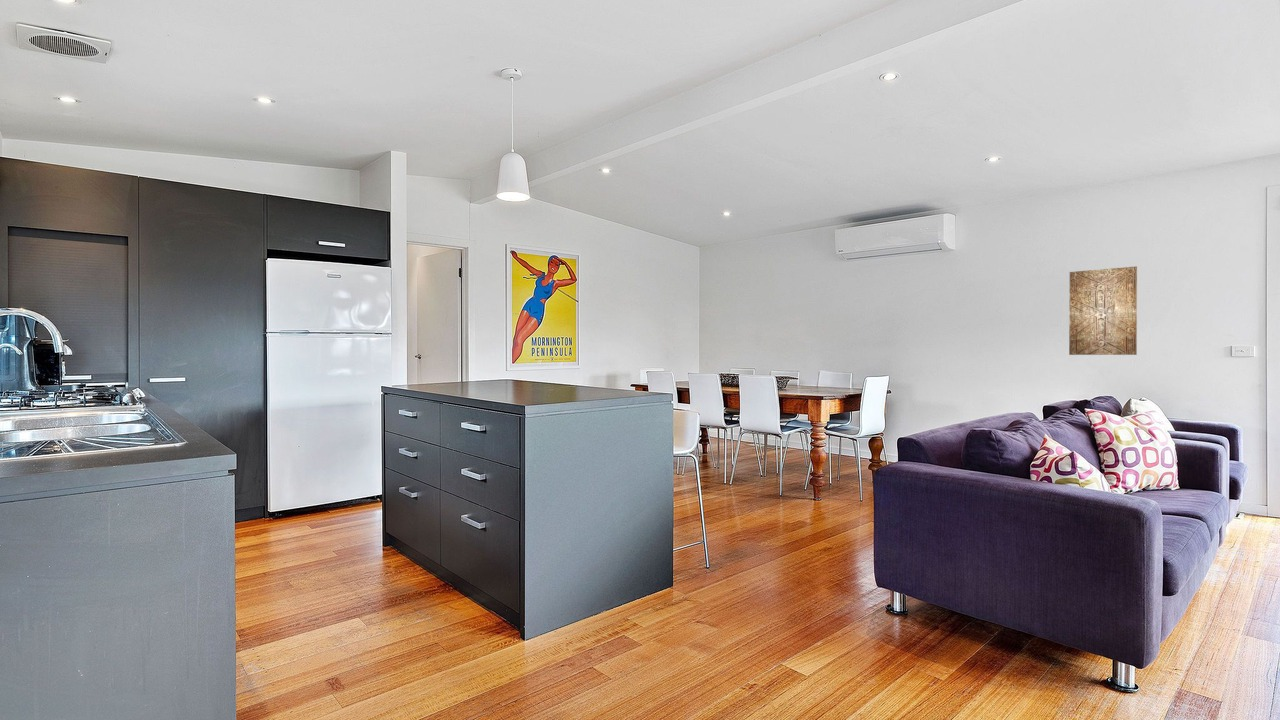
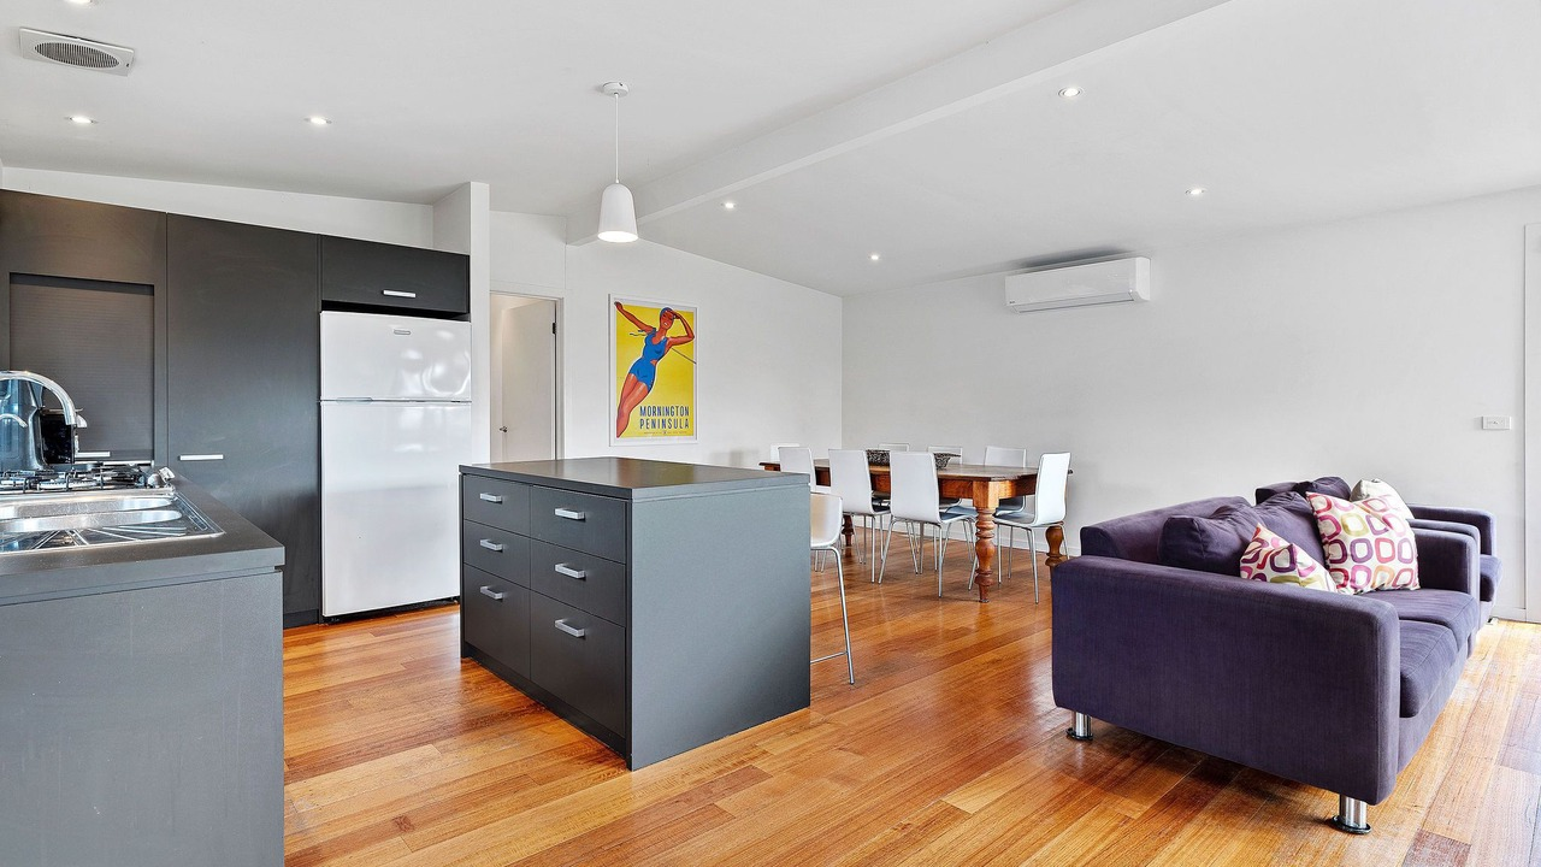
- wall art (1102, 312)
